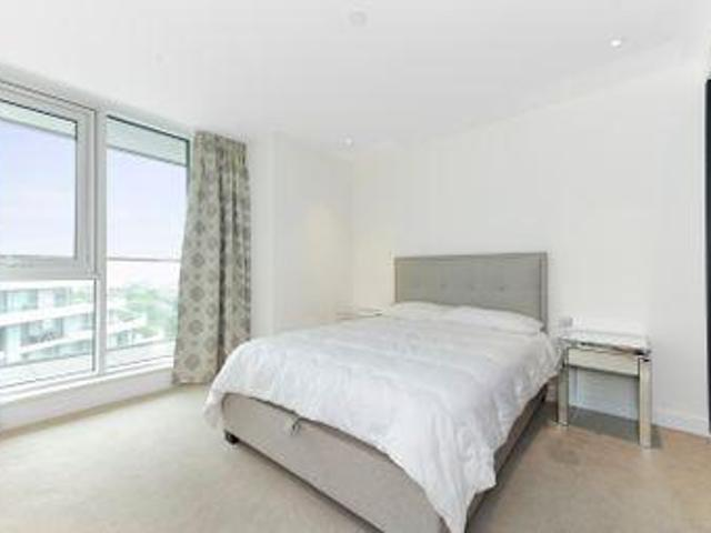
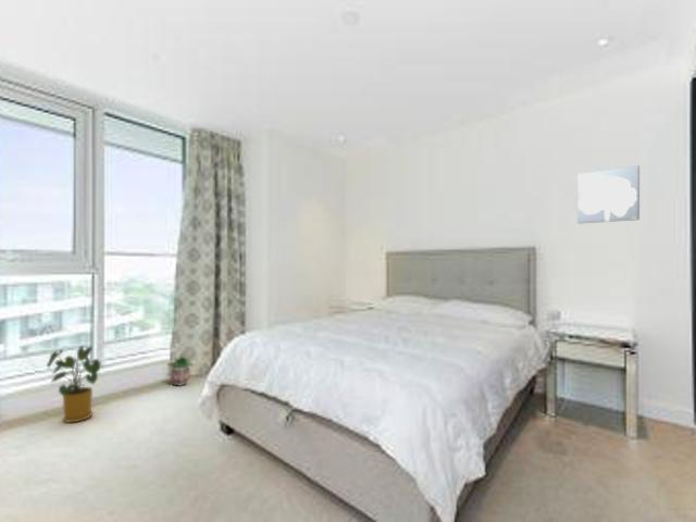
+ wall art (607, 196)
+ house plant (74, 384)
+ potted plant (179, 369)
